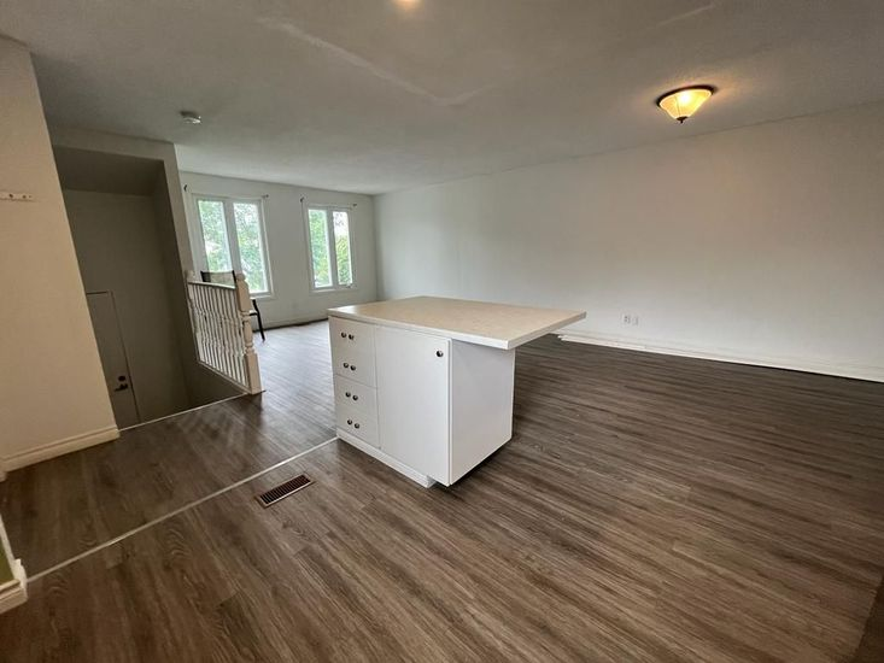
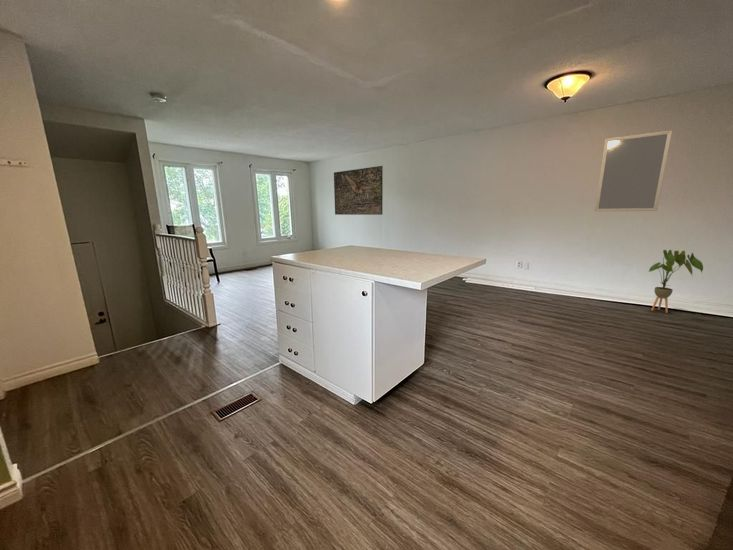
+ house plant (668, 279)
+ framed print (356, 192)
+ home mirror (630, 174)
